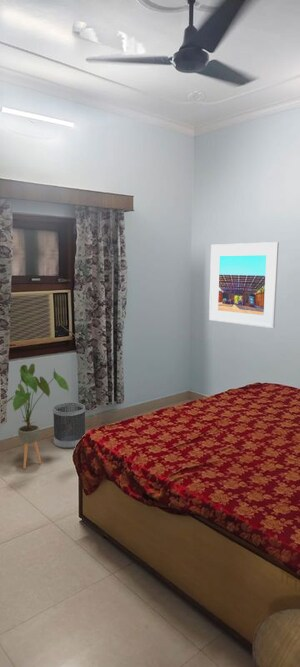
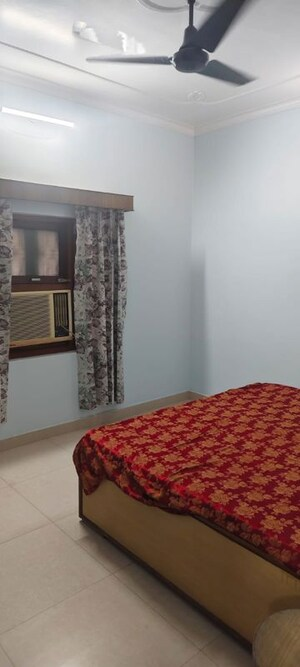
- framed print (241, 284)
- house plant (31, 414)
- wastebasket (69, 425)
